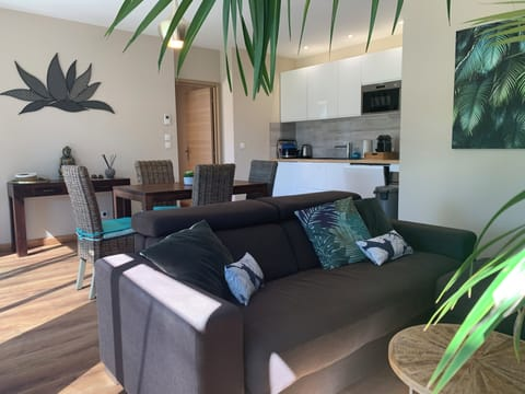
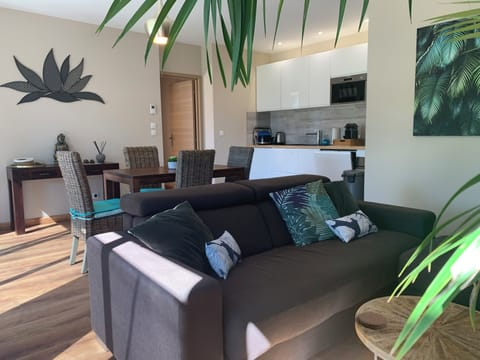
+ coaster (372, 319)
